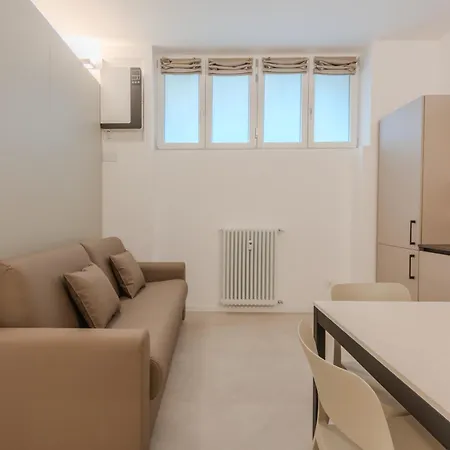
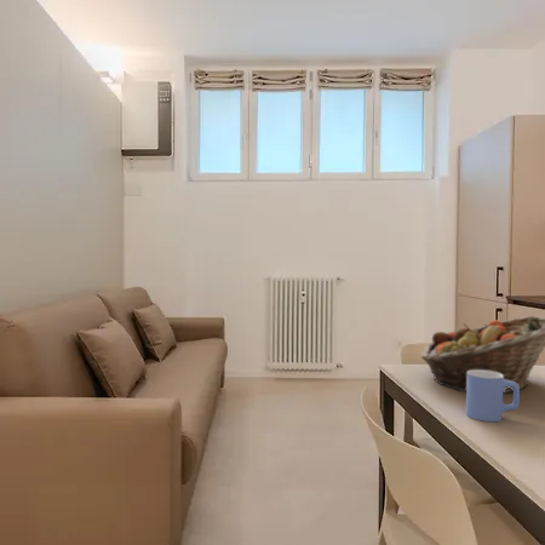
+ mug (492, 395)
+ fruit basket (486, 349)
